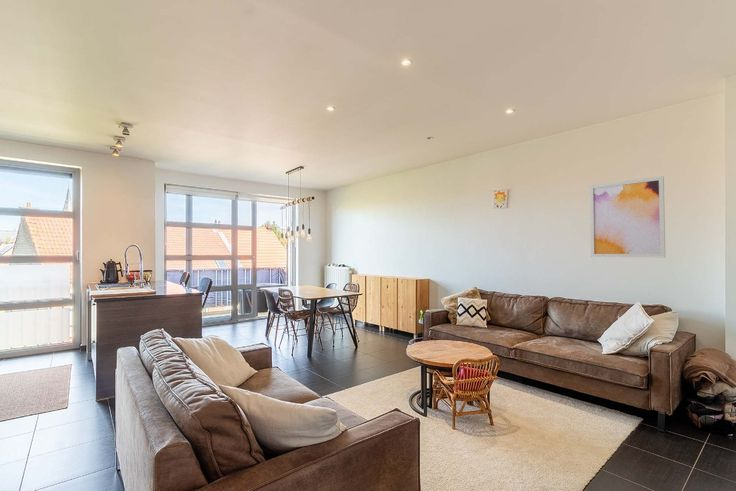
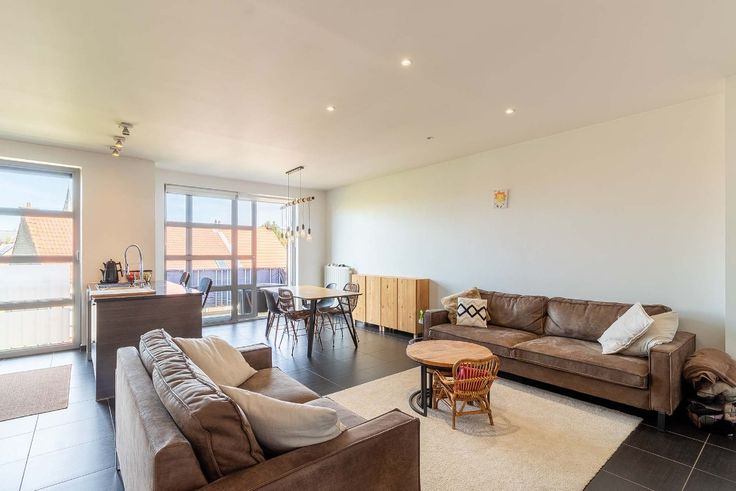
- wall art (625, 219)
